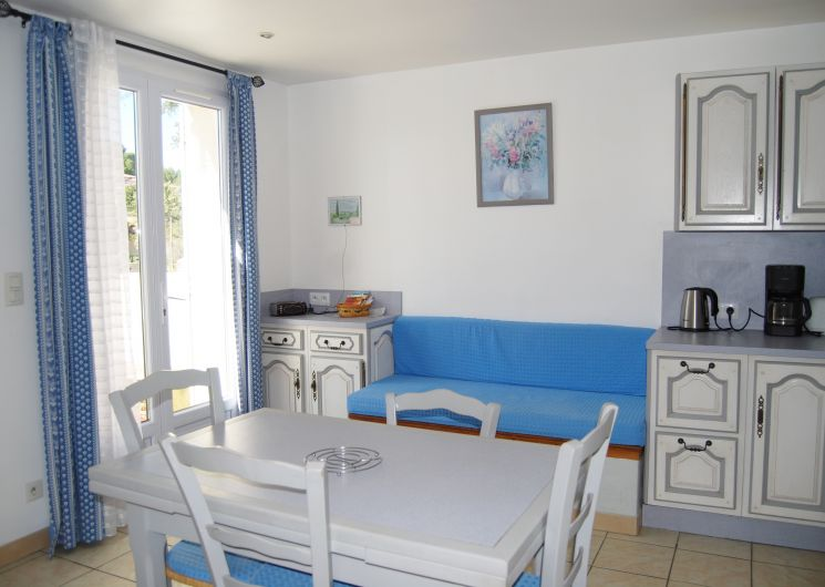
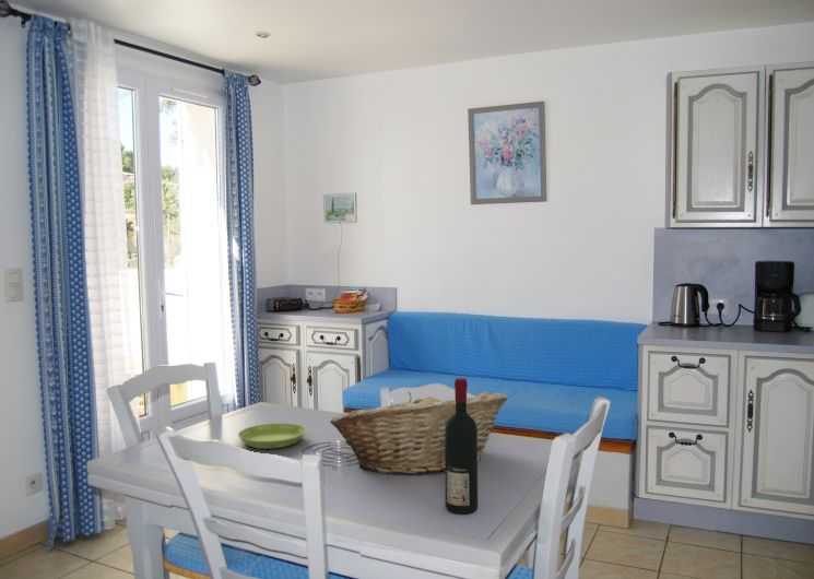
+ alcohol (461, 444)
+ fruit basket (421, 423)
+ saucer (272, 436)
